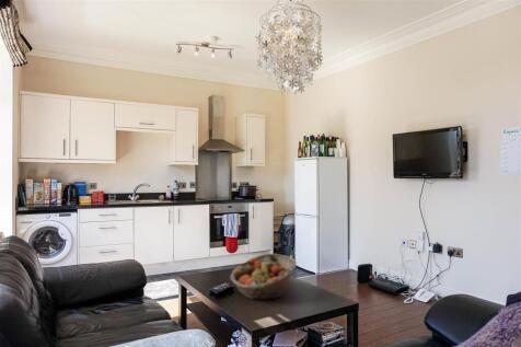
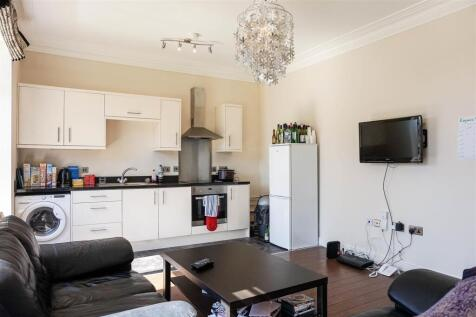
- fruit basket (263, 275)
